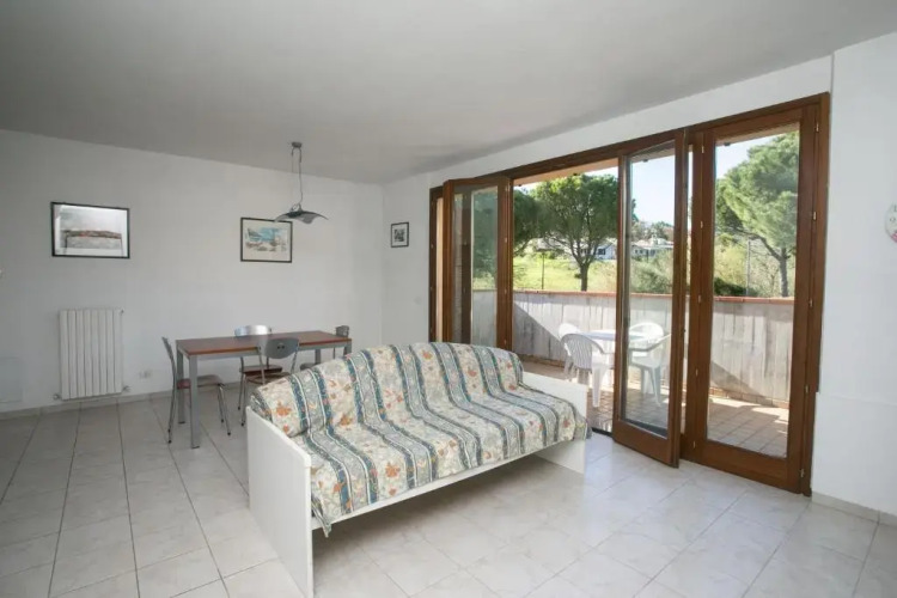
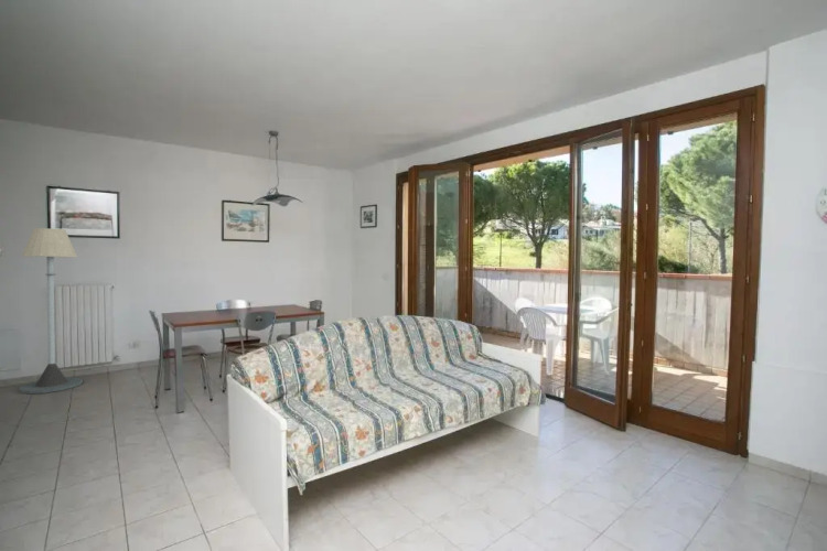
+ floor lamp (51, 307)
